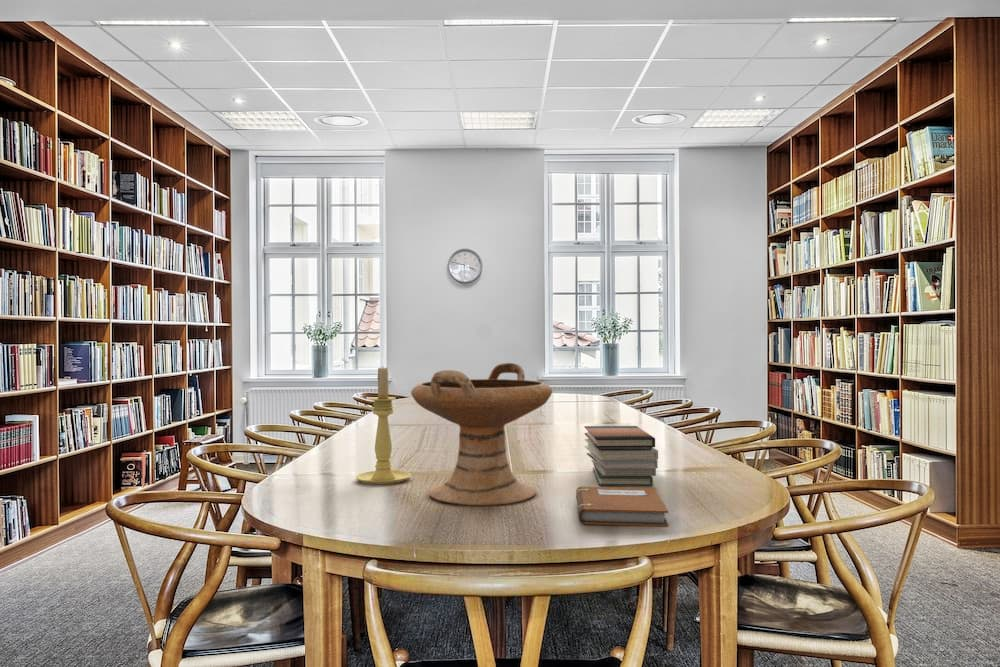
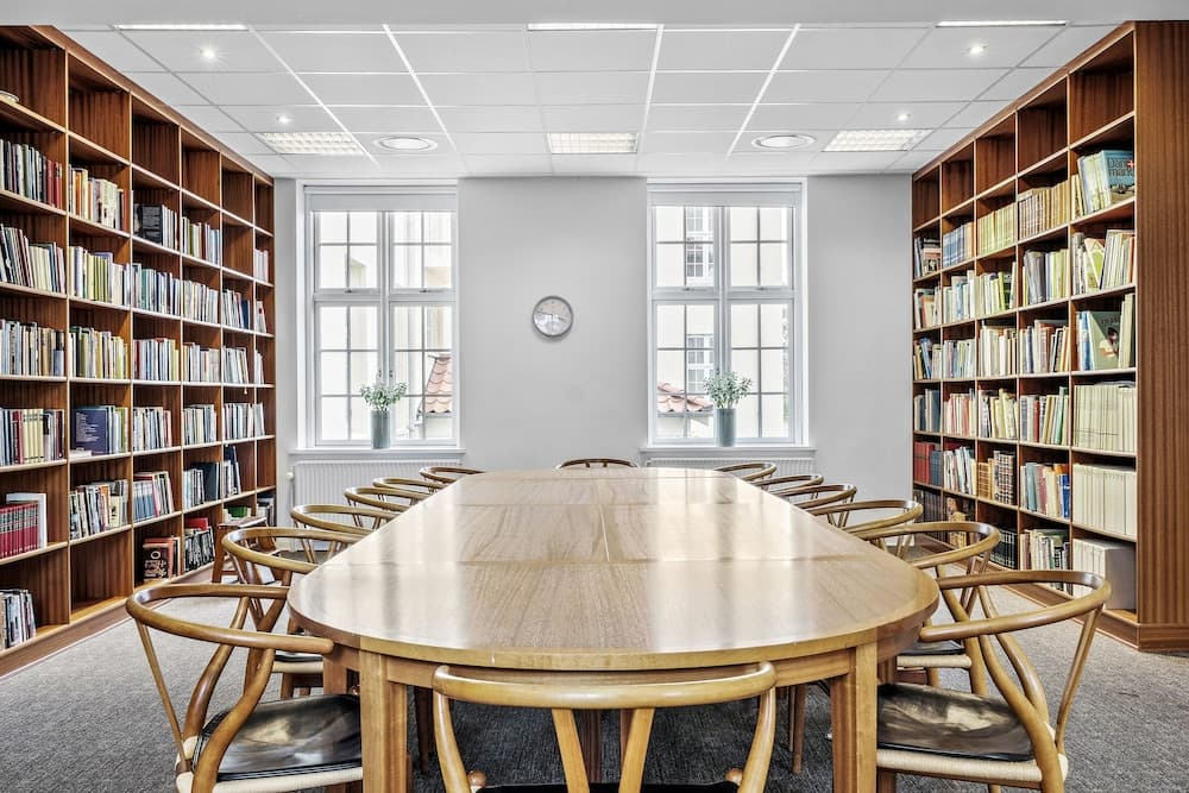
- notebook (618, 503)
- book stack (619, 454)
- candle holder (383, 422)
- decorative bowl (482, 429)
